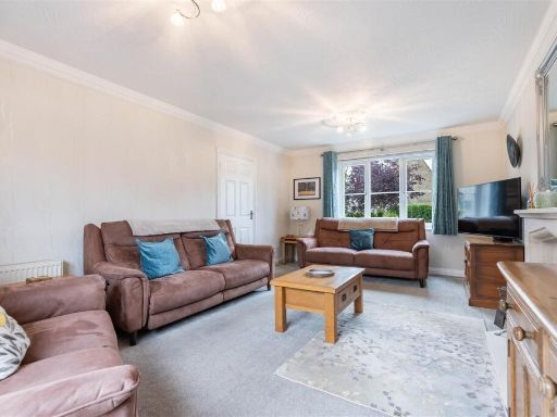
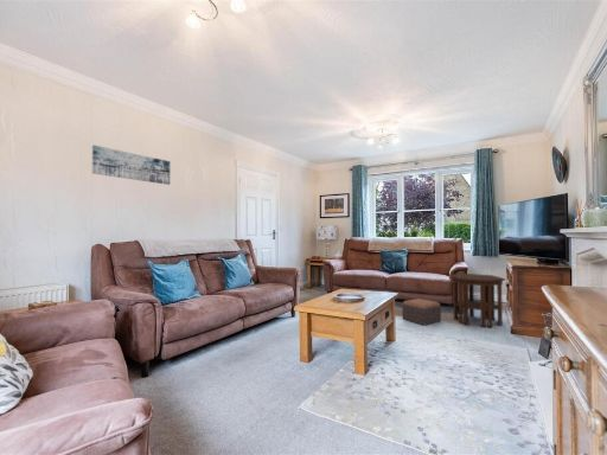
+ wall art (134, 166)
+ side table (477, 301)
+ footstool (421, 310)
